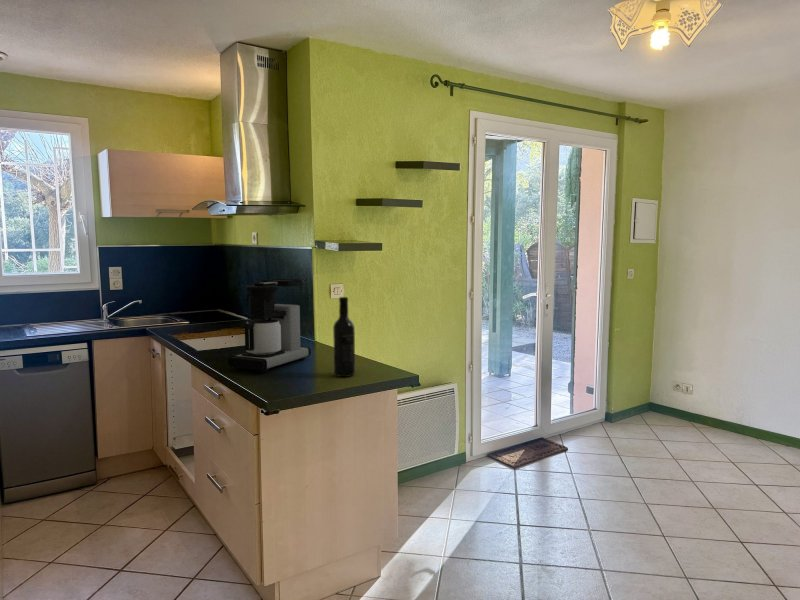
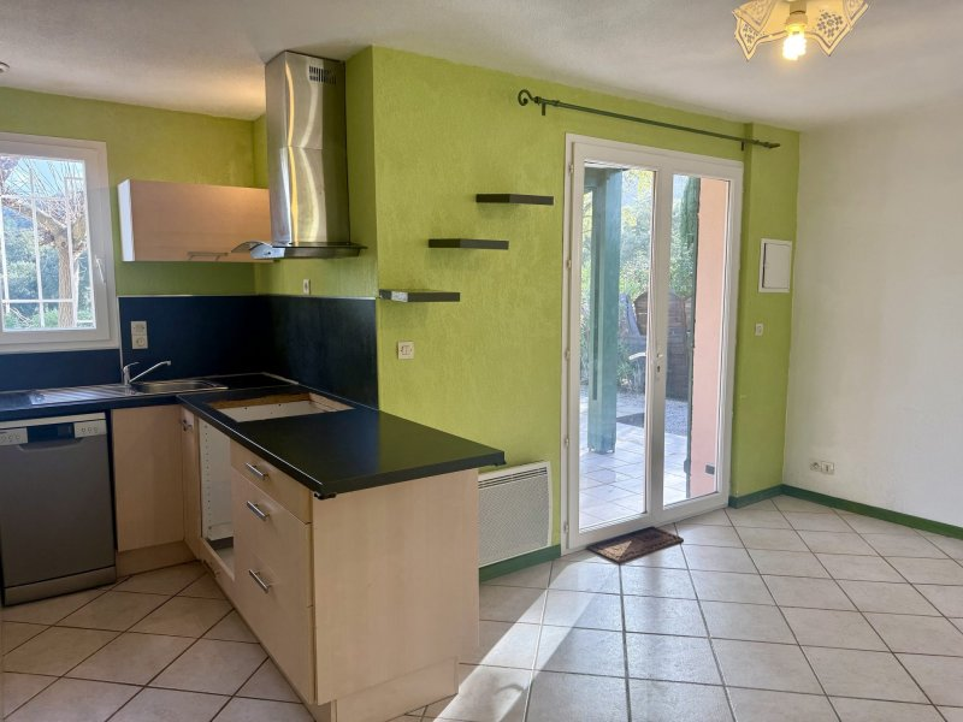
- wine bottle (344, 336)
- coffee maker (270, 322)
